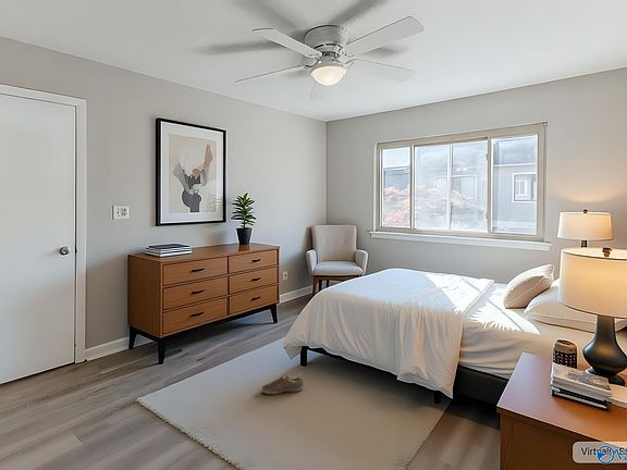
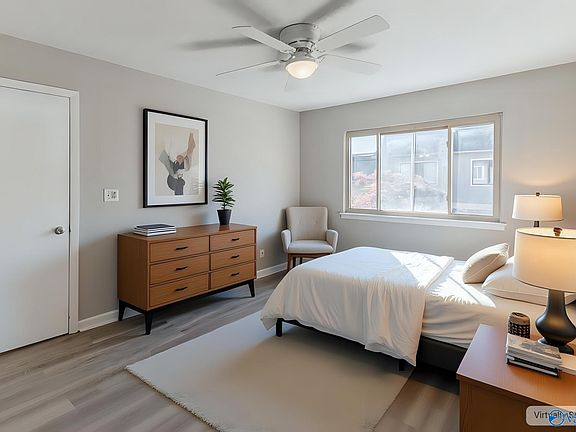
- sneaker (282, 382)
